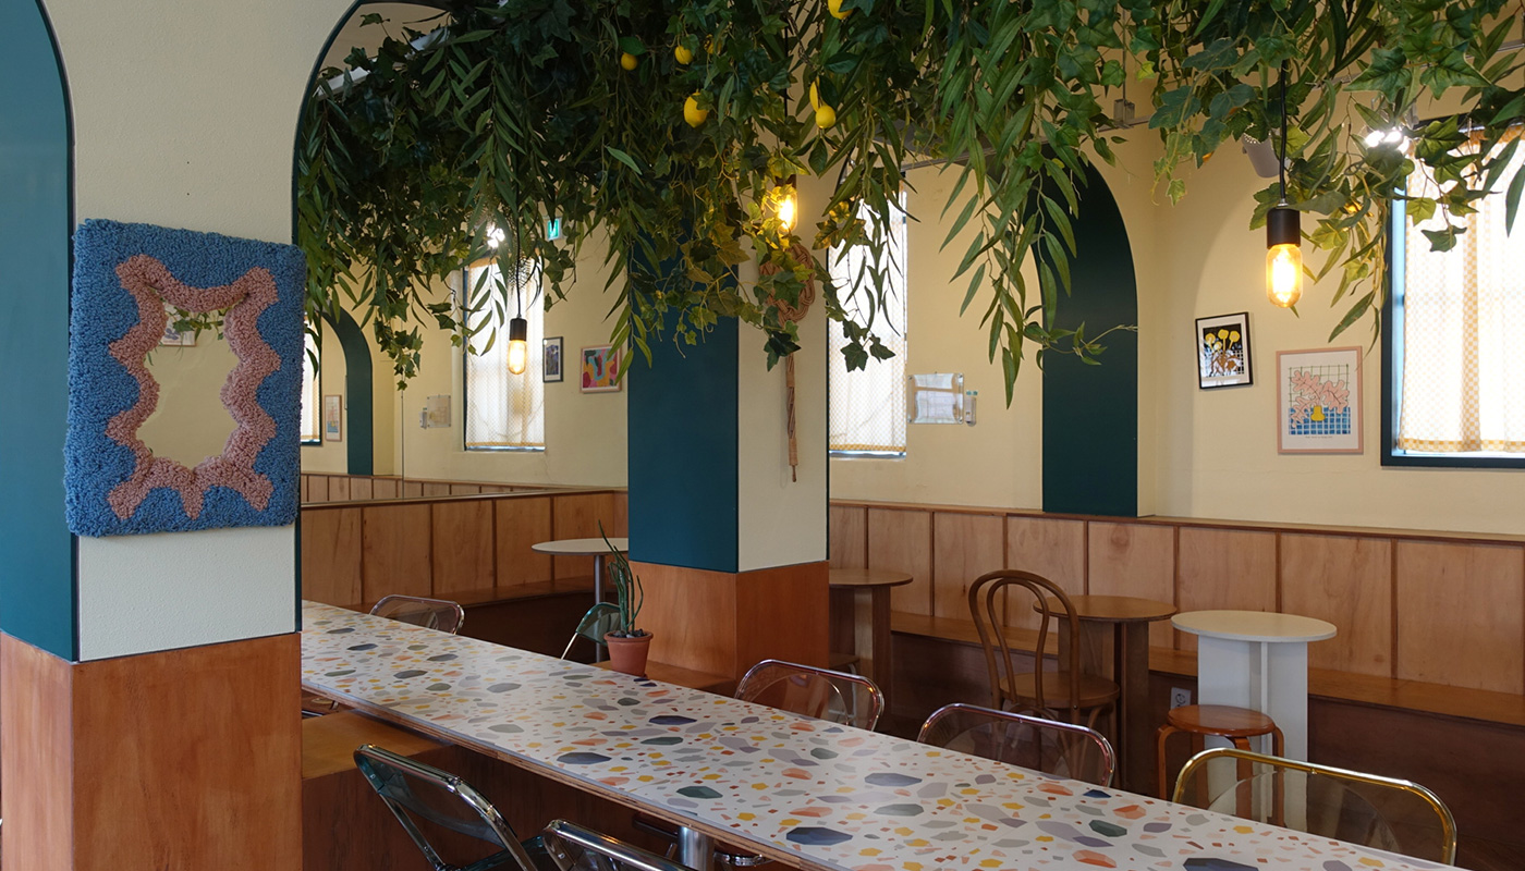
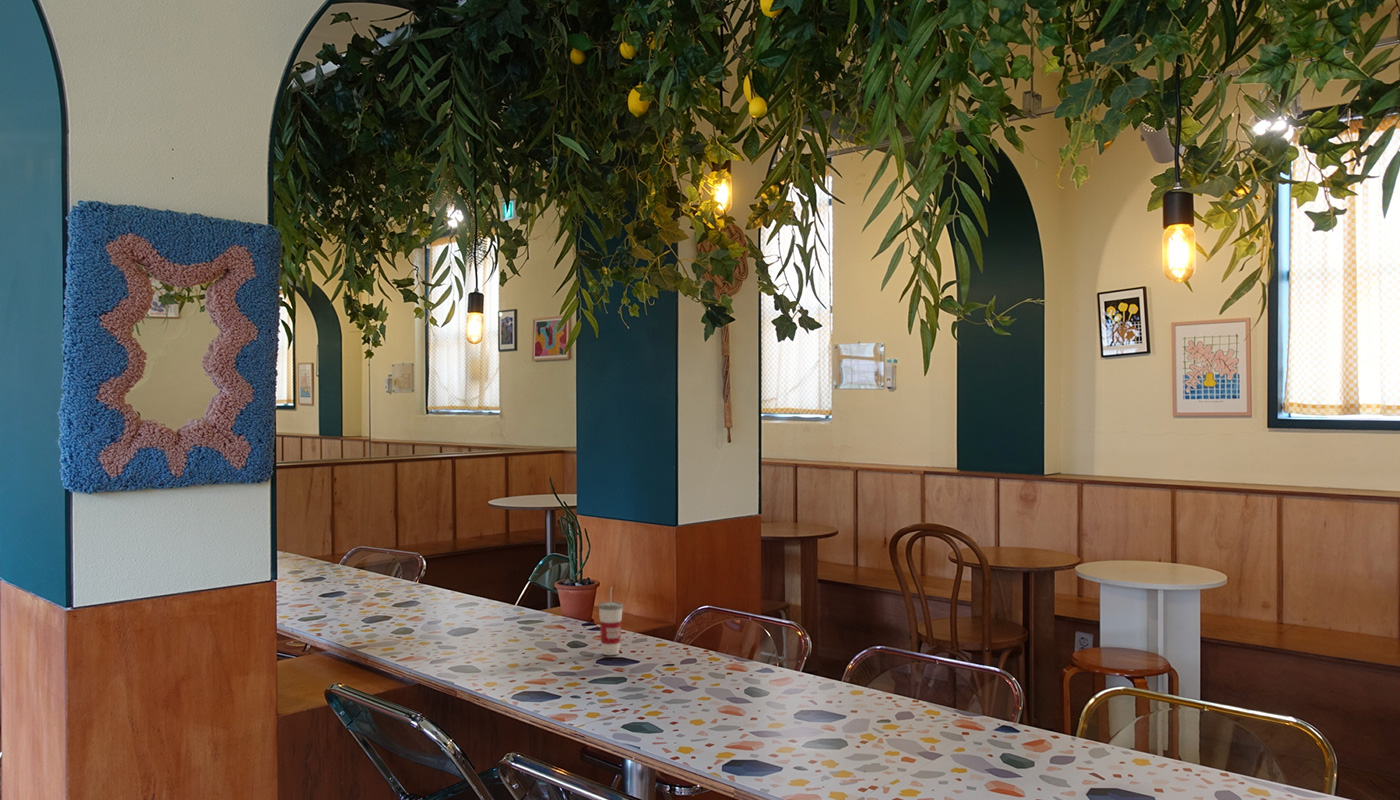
+ cup (610, 620)
